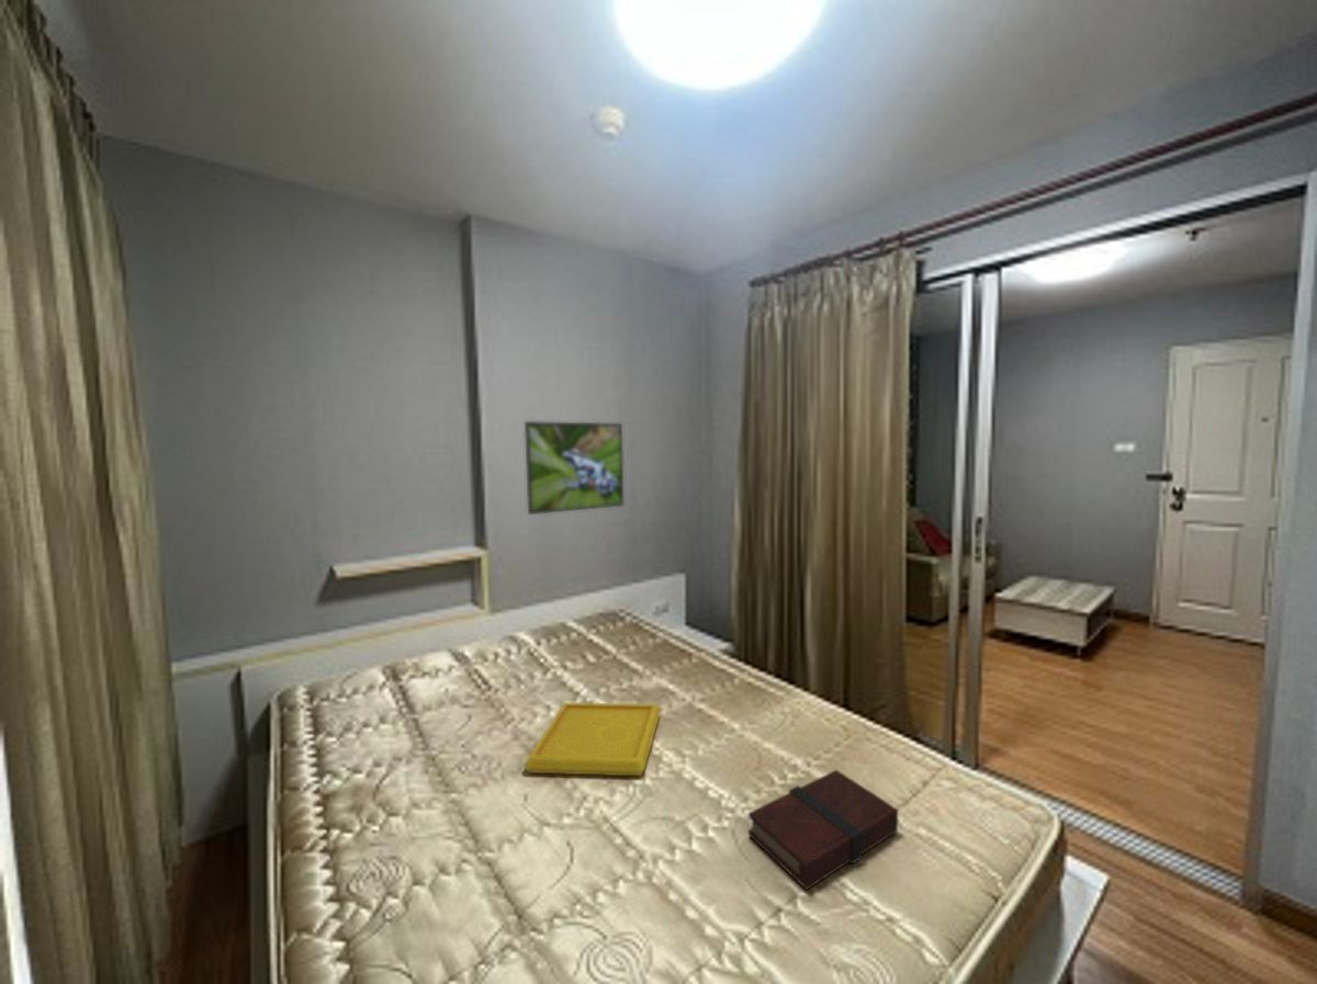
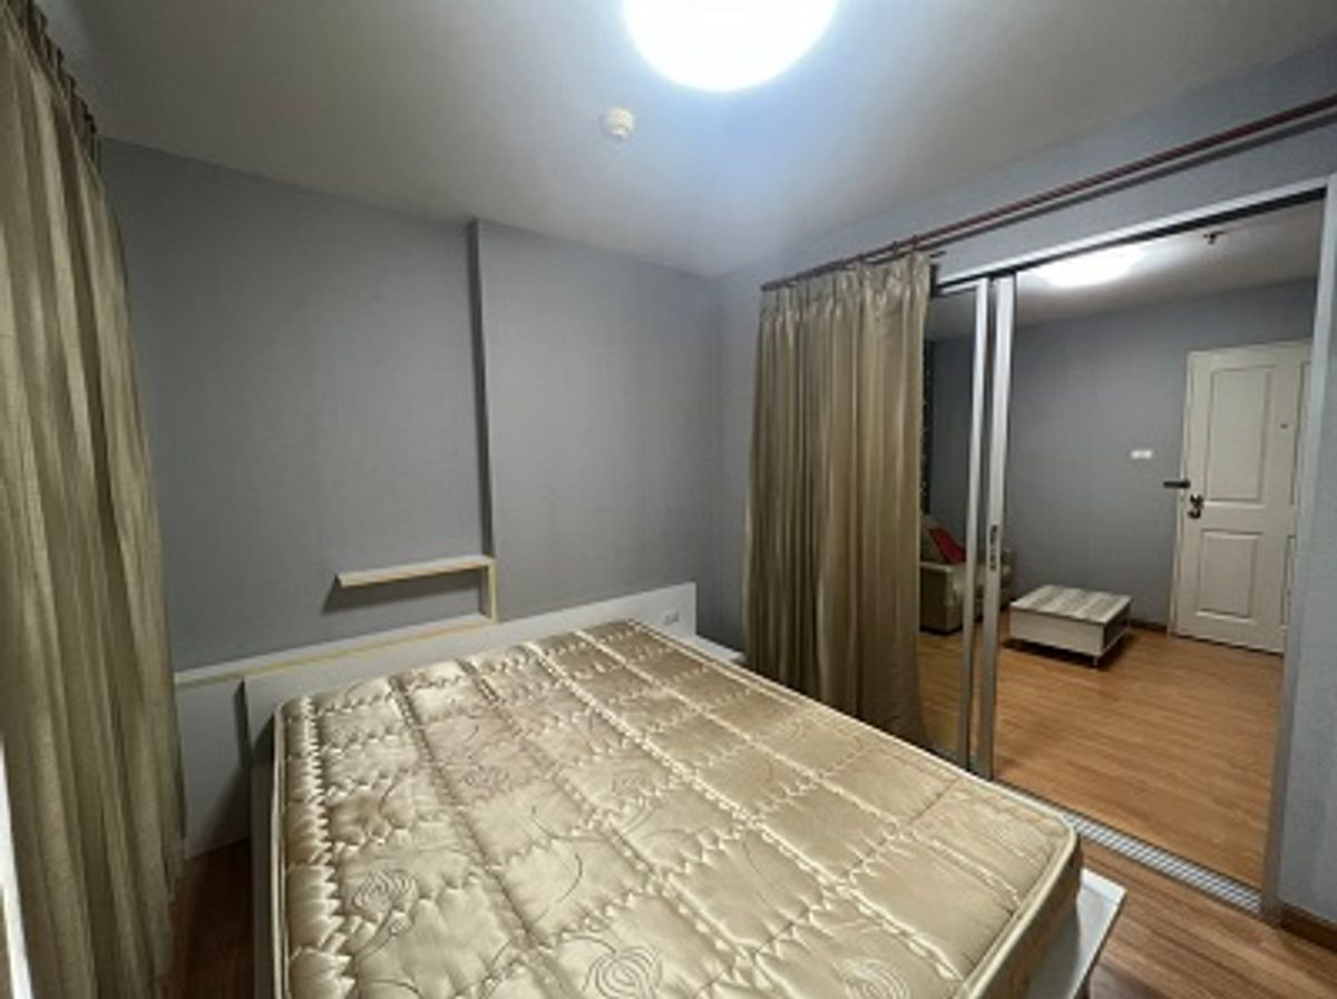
- serving tray (598, 735)
- book (822, 822)
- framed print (577, 466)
